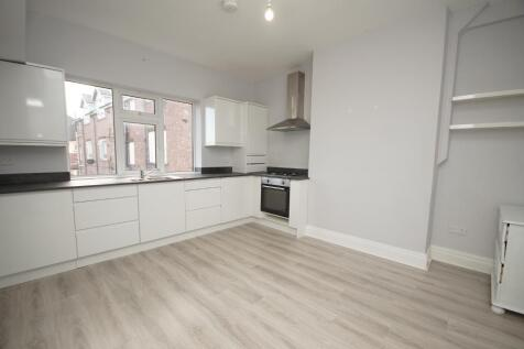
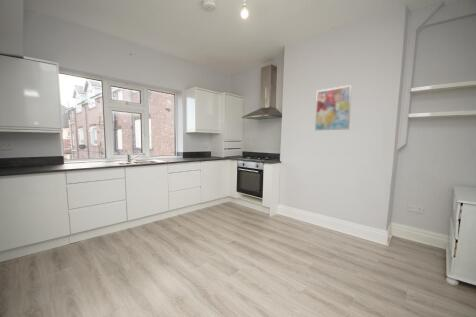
+ wall art (332, 109)
